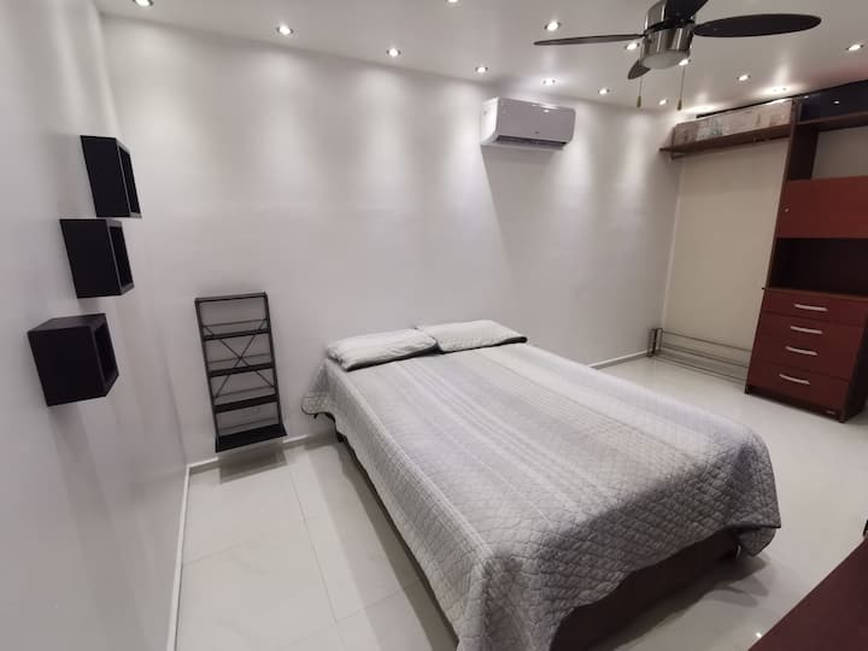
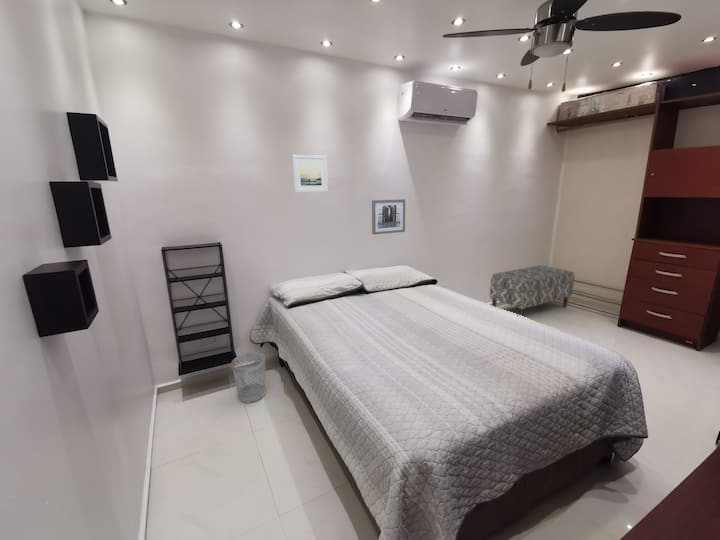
+ wastebasket (250, 378)
+ bench (531, 290)
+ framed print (310, 174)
+ wall art (389, 216)
